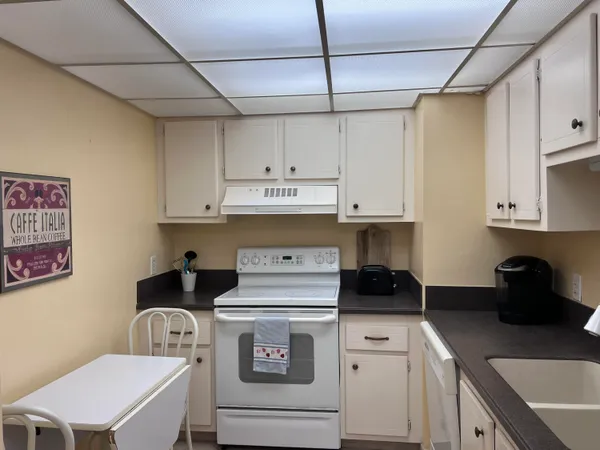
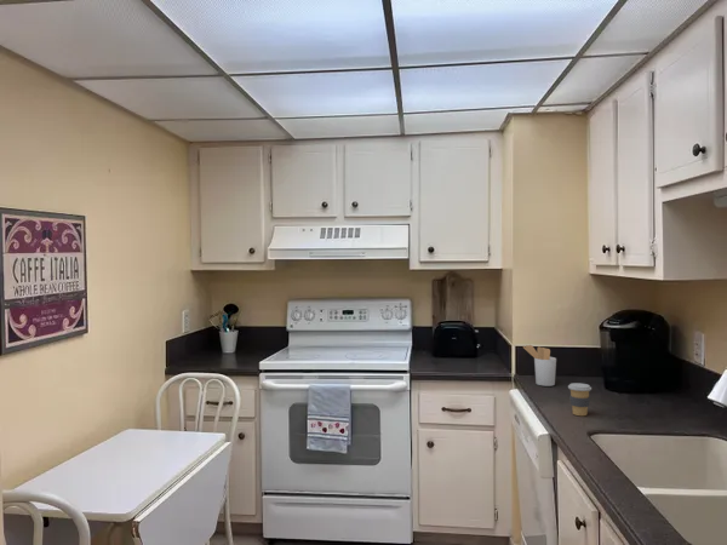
+ utensil holder (539, 363)
+ coffee cup (579, 398)
